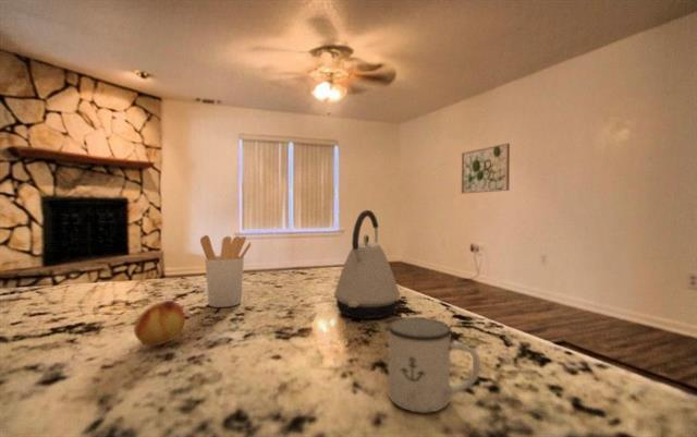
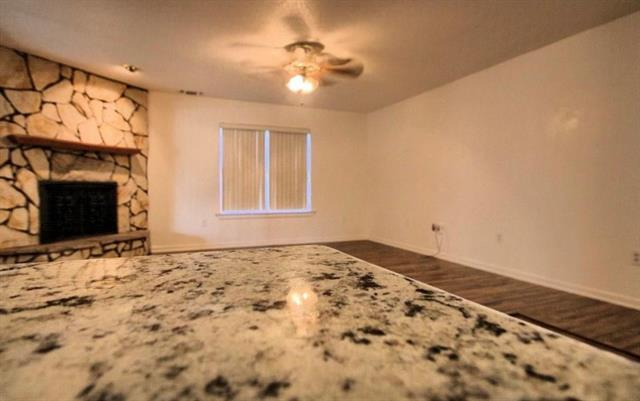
- kettle (367, 260)
- fruit (161, 321)
- utensil holder (228, 267)
- mug (431, 363)
- wall art (482, 170)
